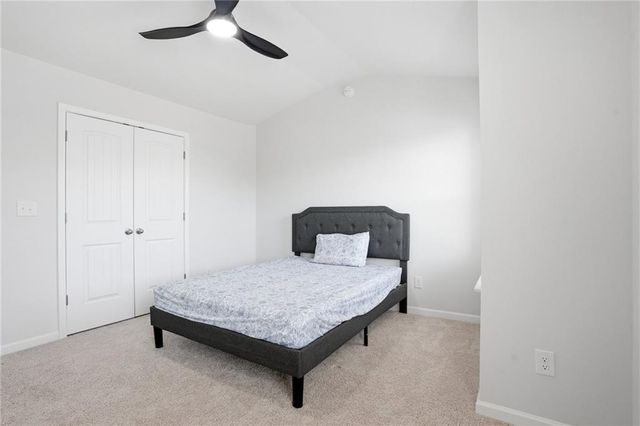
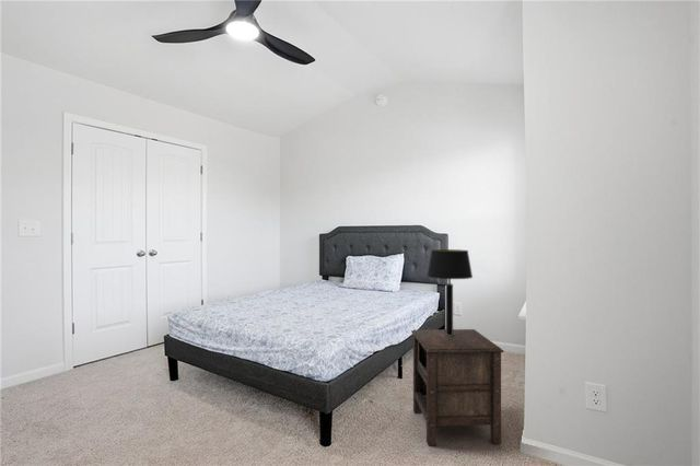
+ nightstand (453, 382)
+ table lamp (448, 292)
